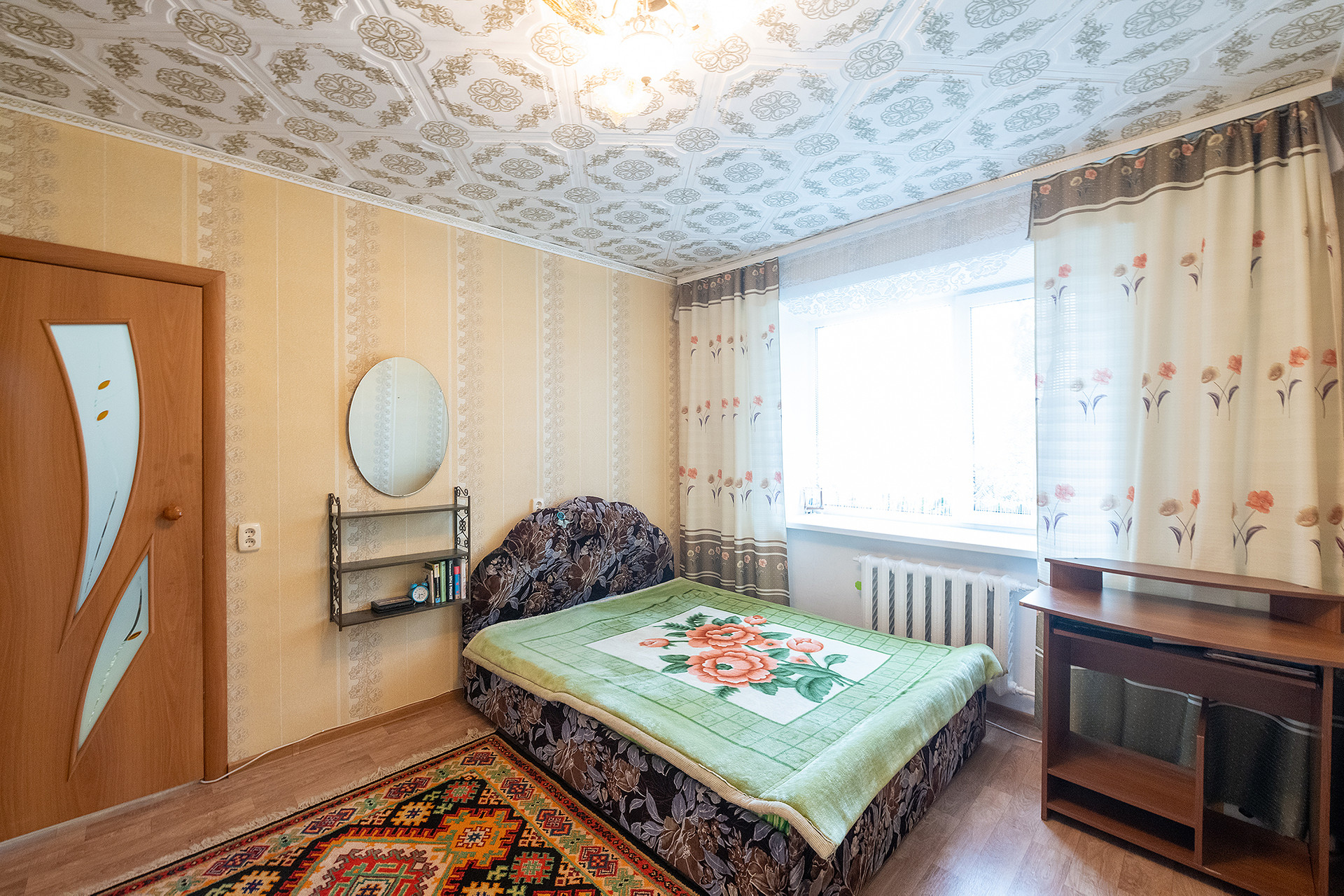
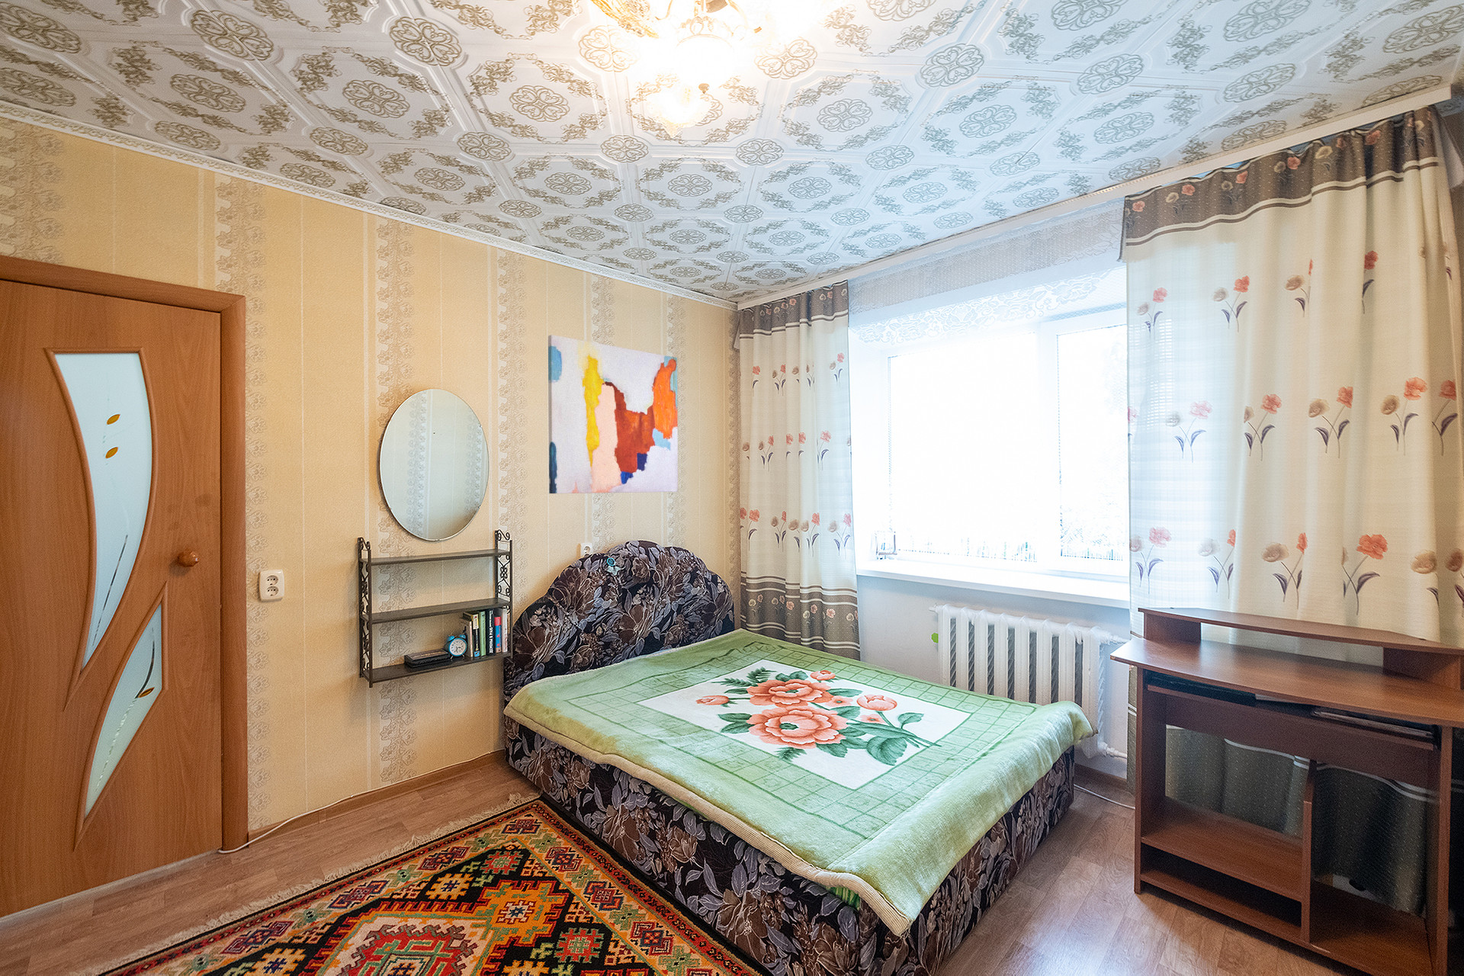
+ wall art (618, 420)
